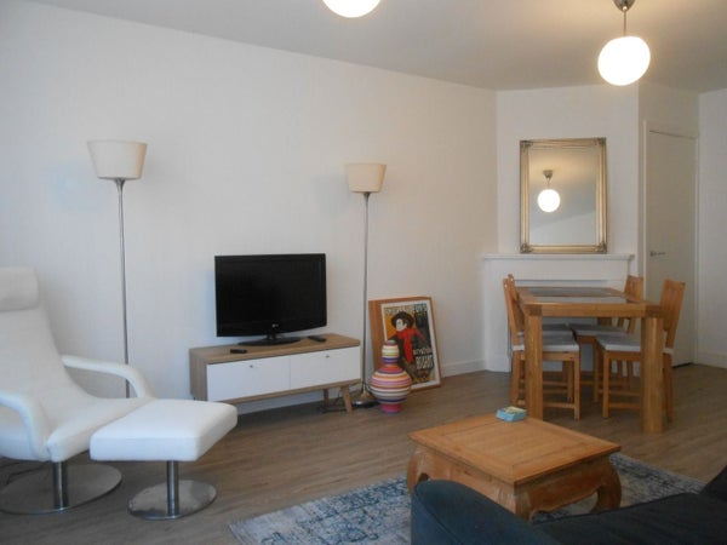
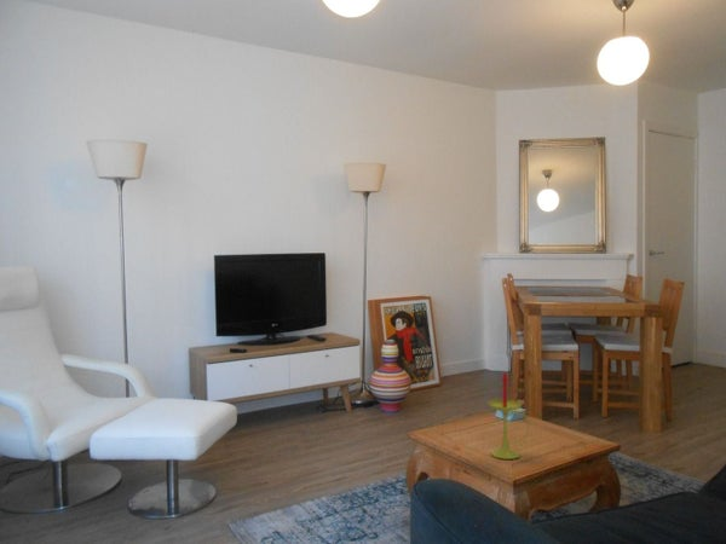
+ candle (506, 412)
